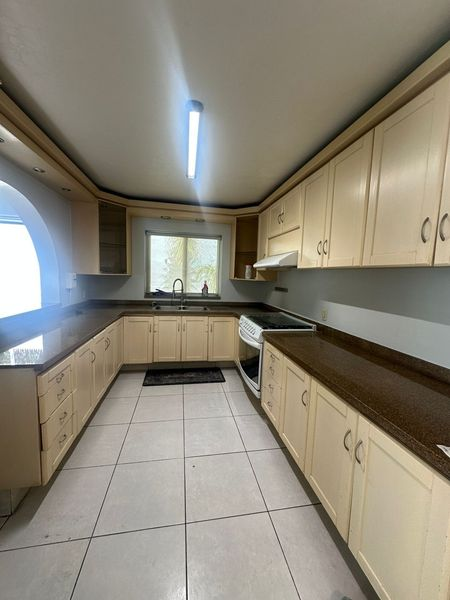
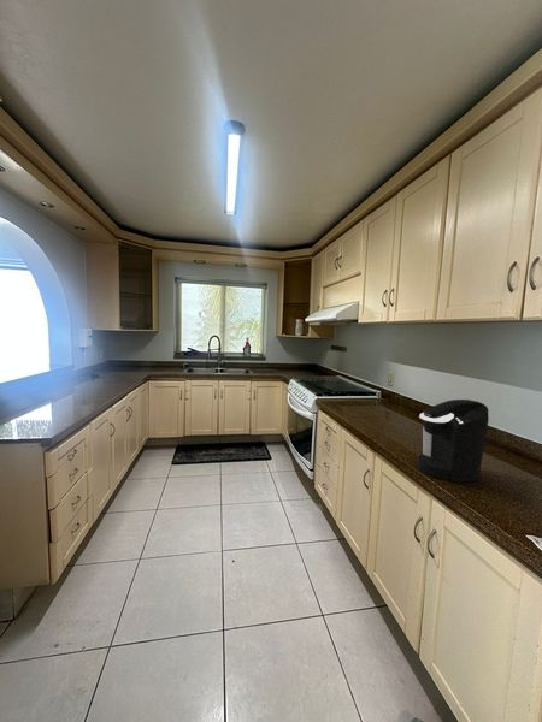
+ coffee maker (448, 436)
